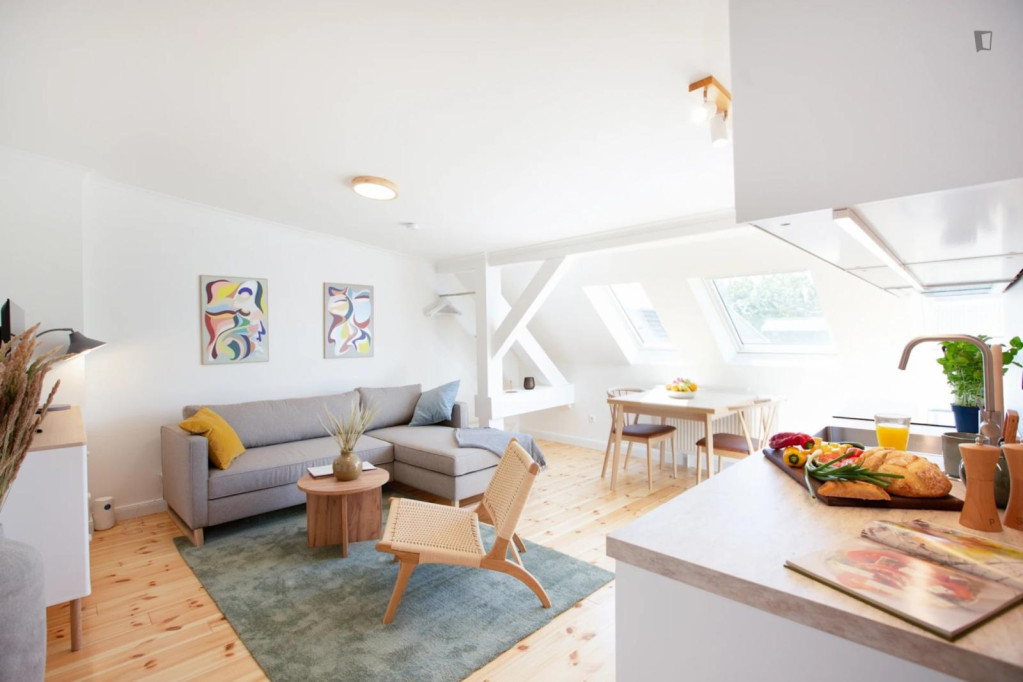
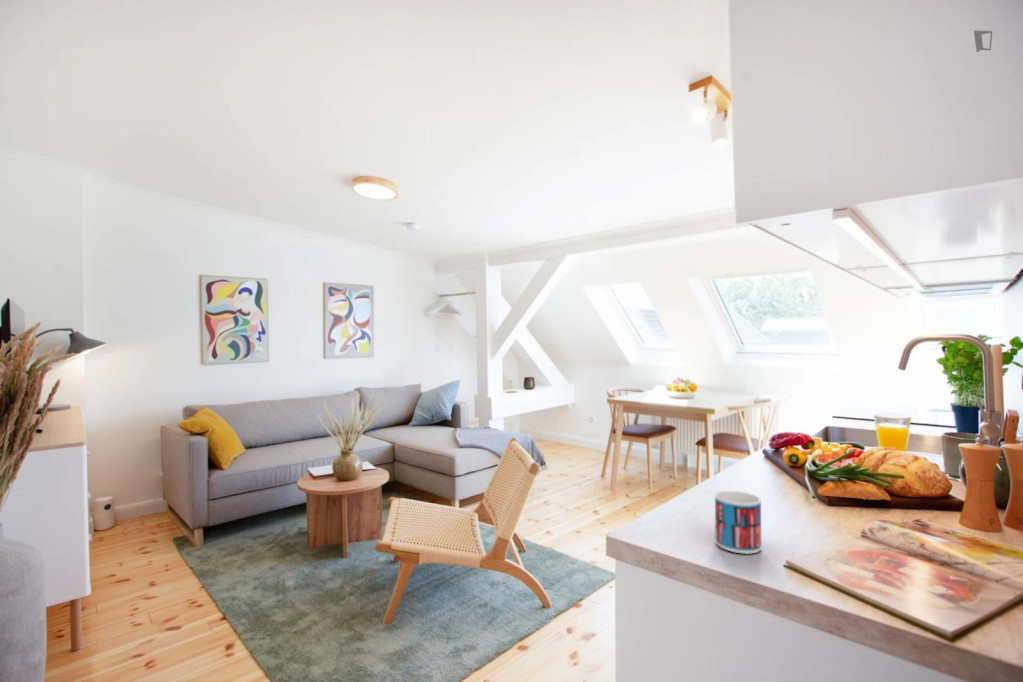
+ mug (737, 518)
